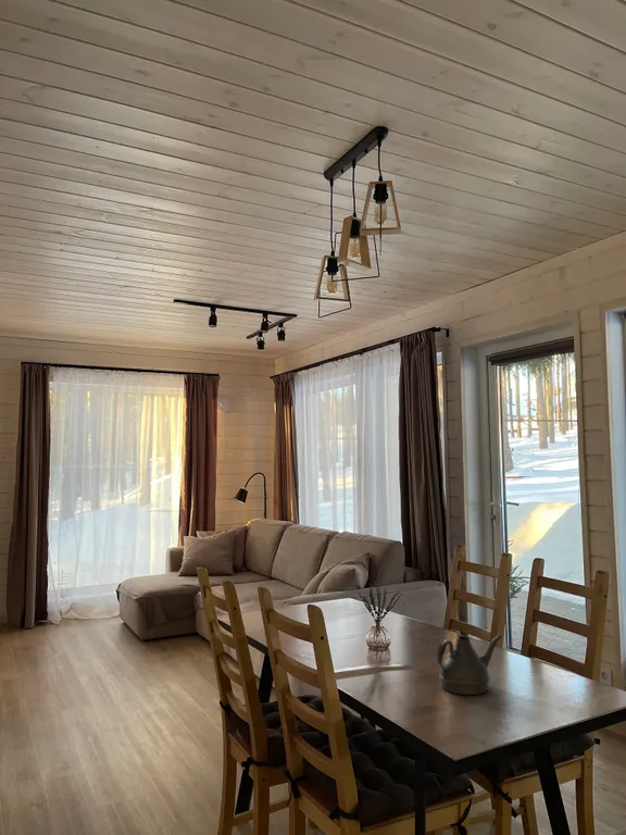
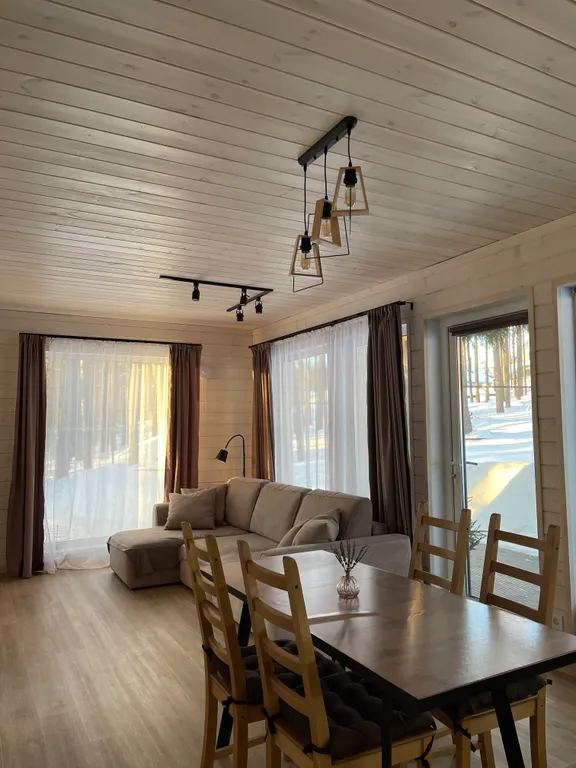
- teapot (472, 660)
